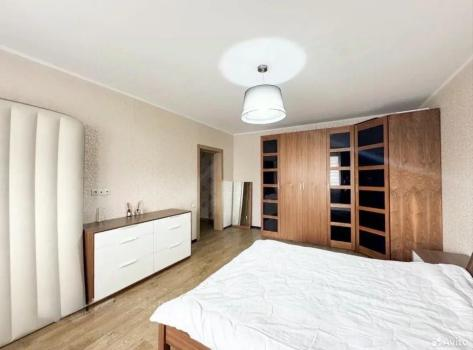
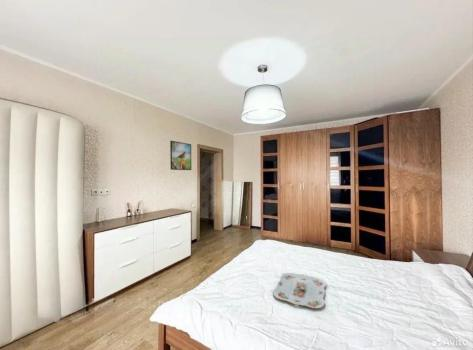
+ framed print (181, 156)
+ serving tray (300, 288)
